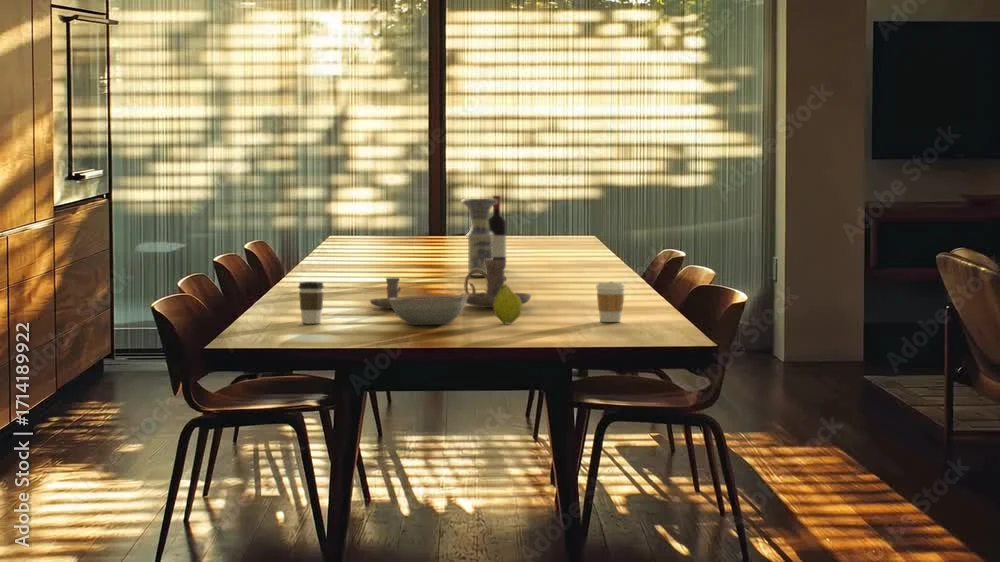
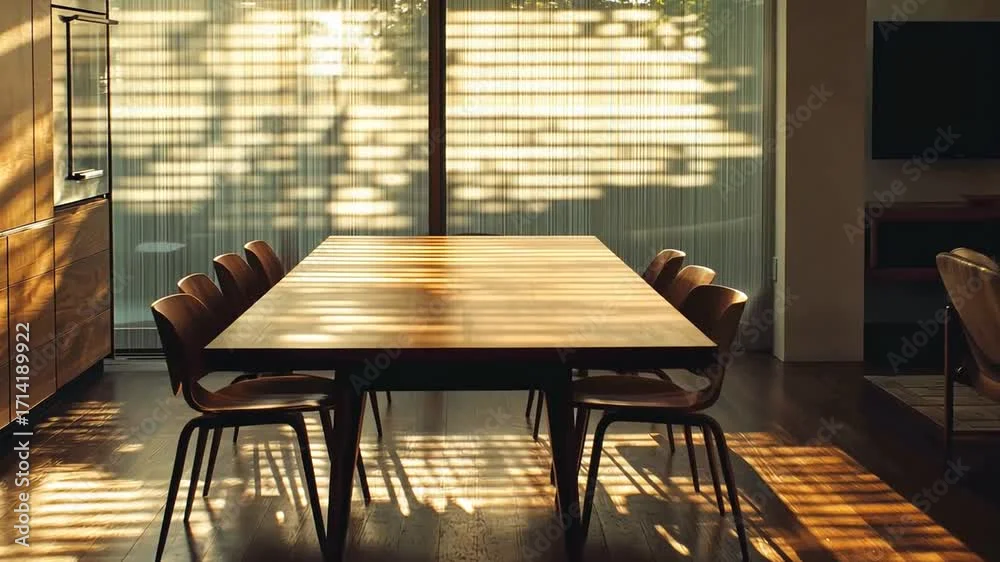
- vase (479, 237)
- coffee cup (610, 301)
- bowl (428, 310)
- coffee cup (311, 302)
- wine bottle (496, 232)
- candle holder (392, 292)
- fruit (507, 303)
- candle holder (490, 283)
